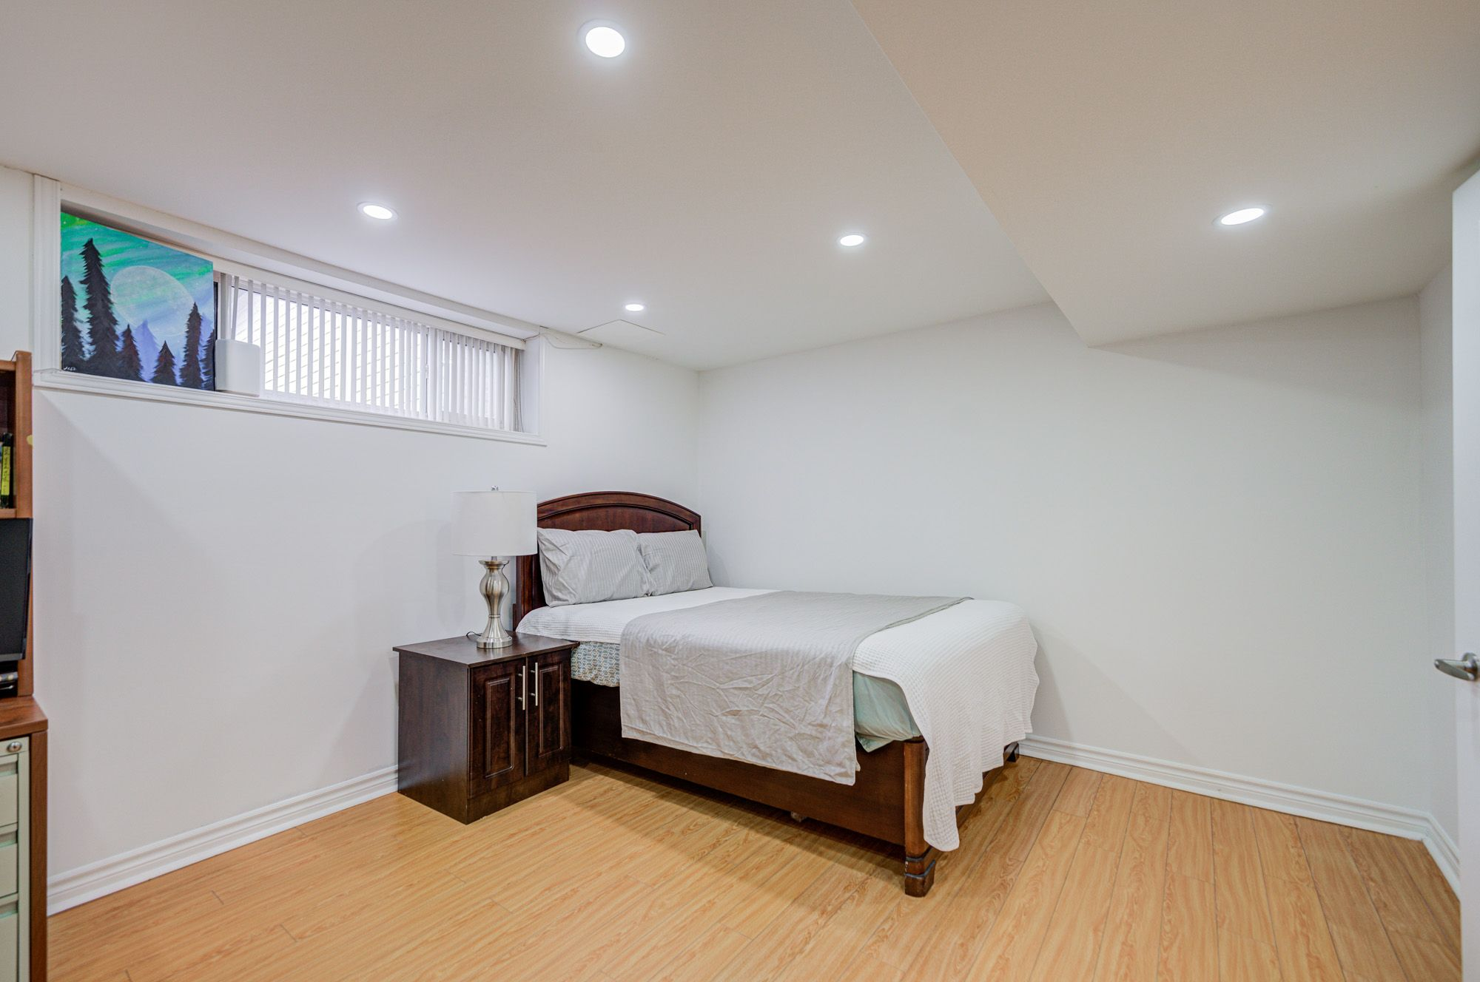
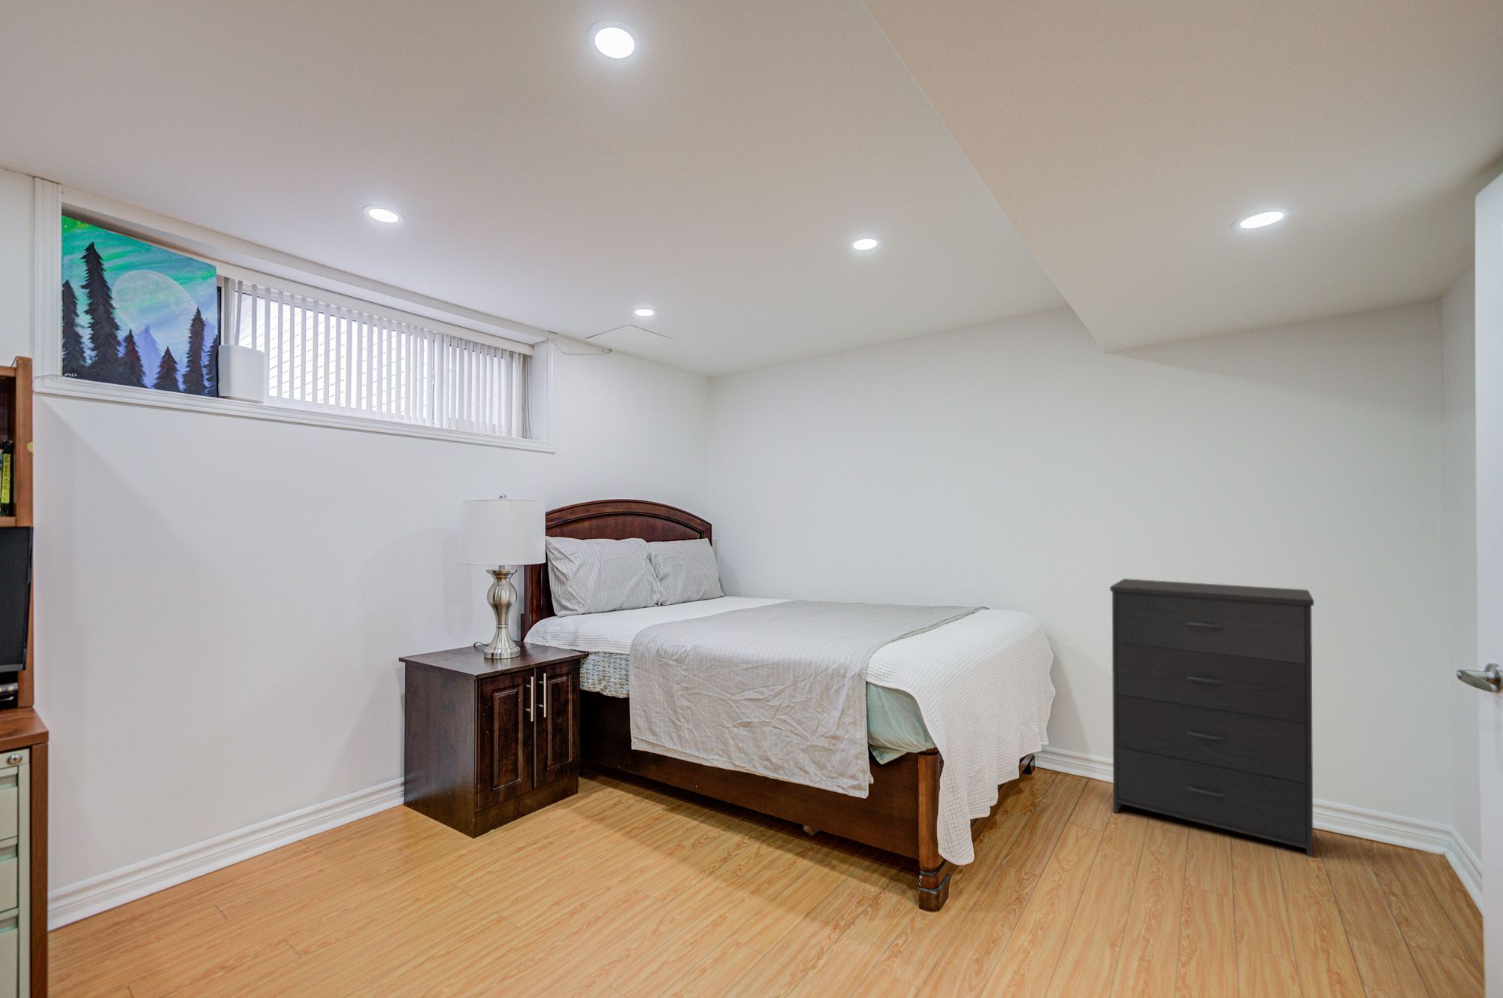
+ dresser (1207, 704)
